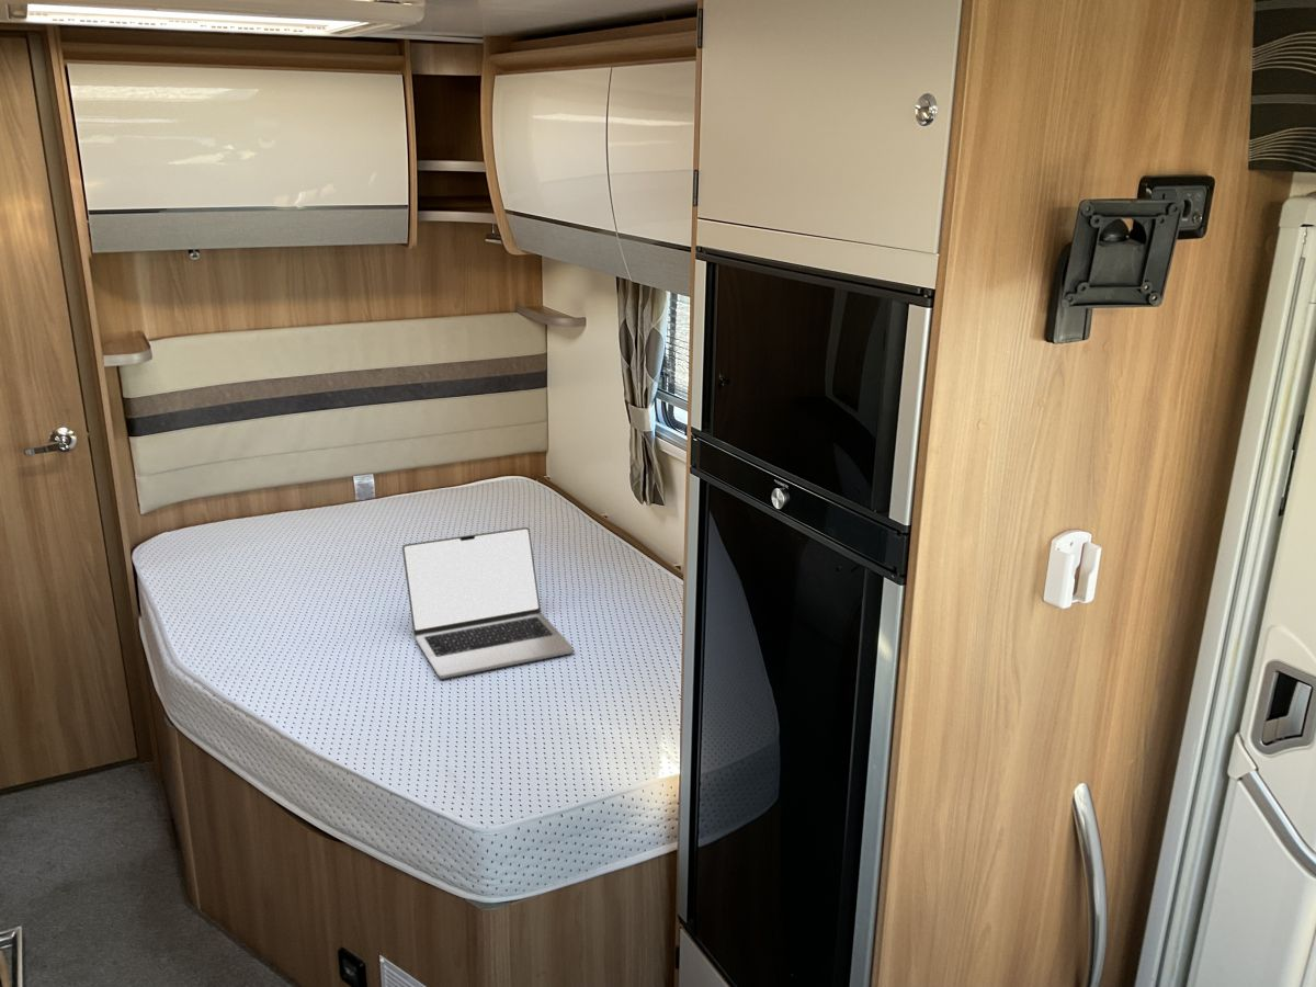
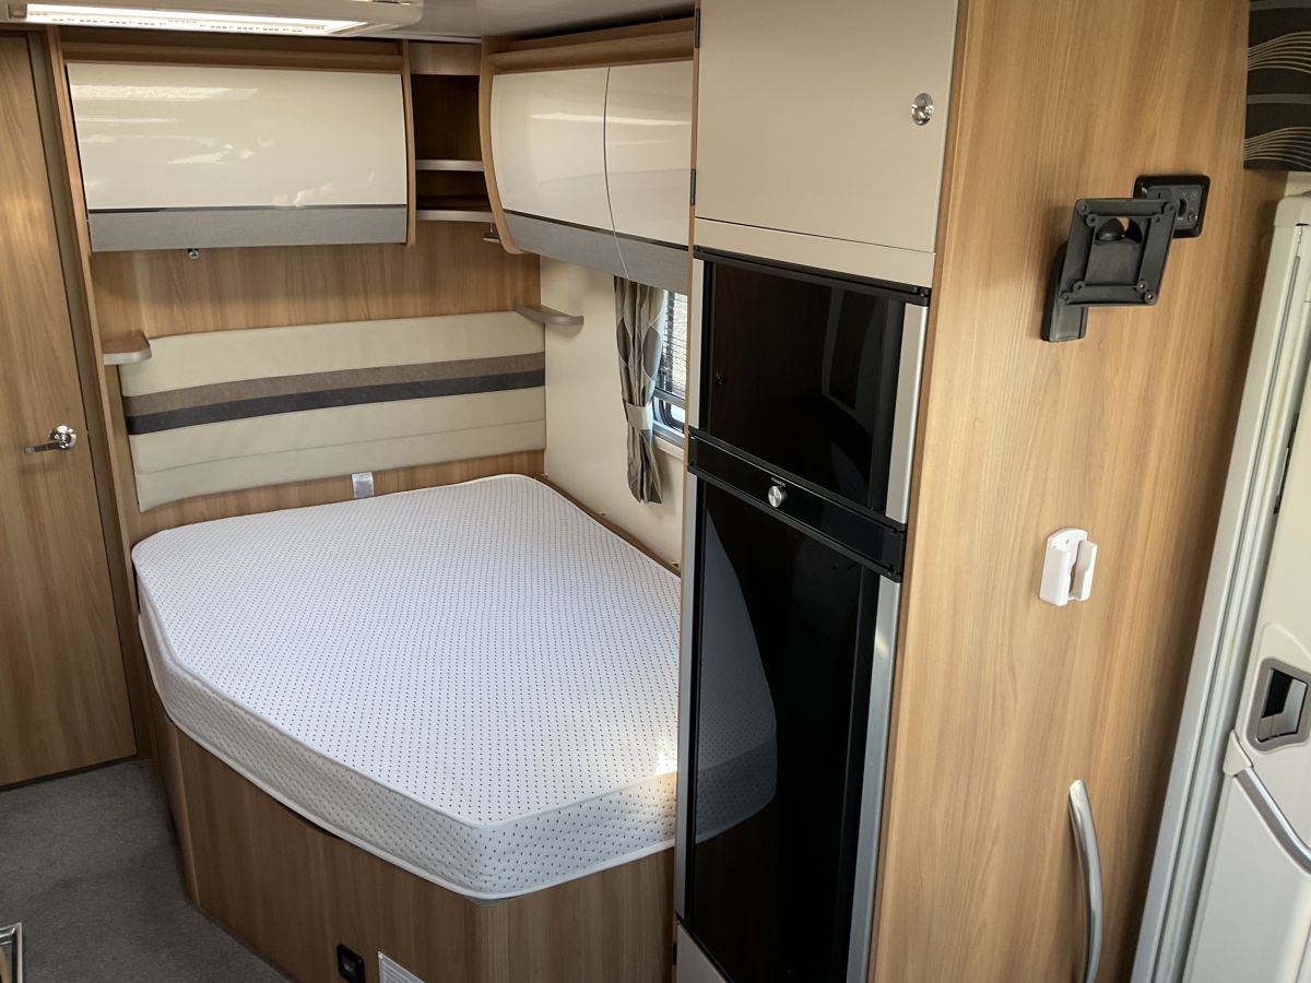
- laptop (487, 599)
